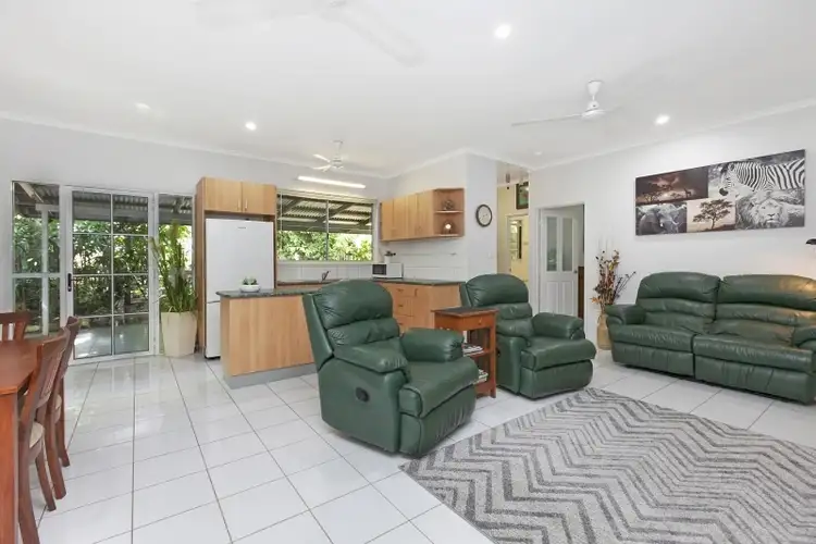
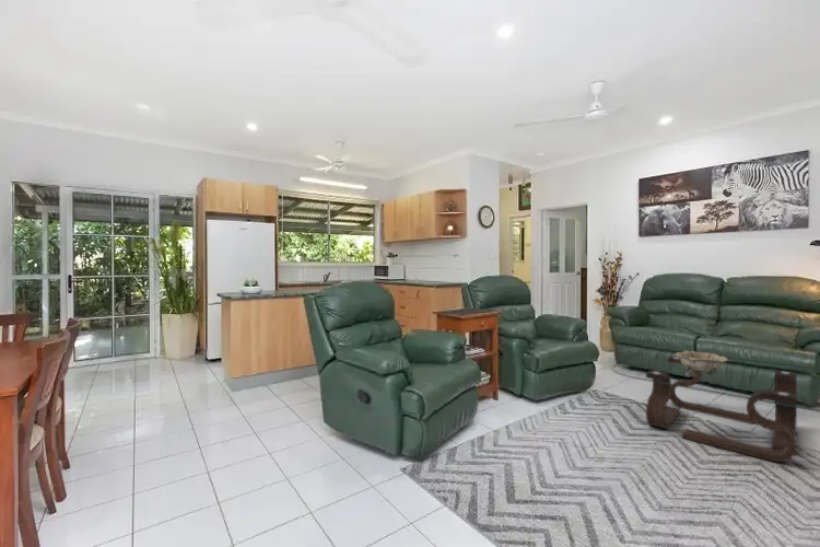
+ decorative bowl (700, 363)
+ coffee table (723, 394)
